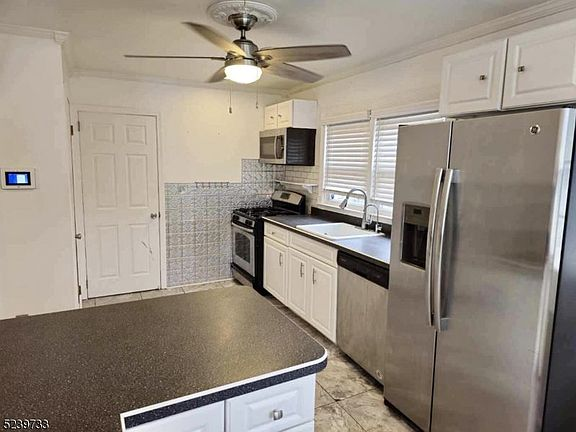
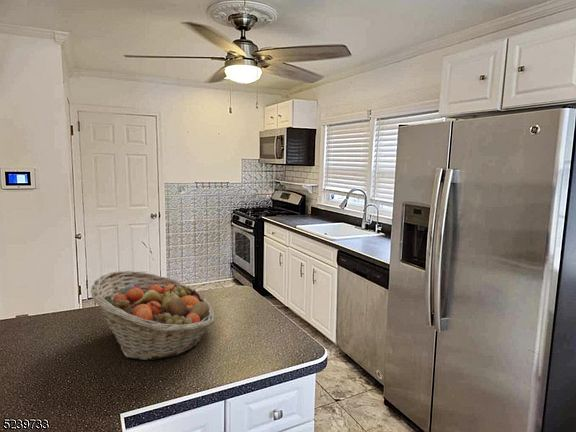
+ fruit basket (155, 308)
